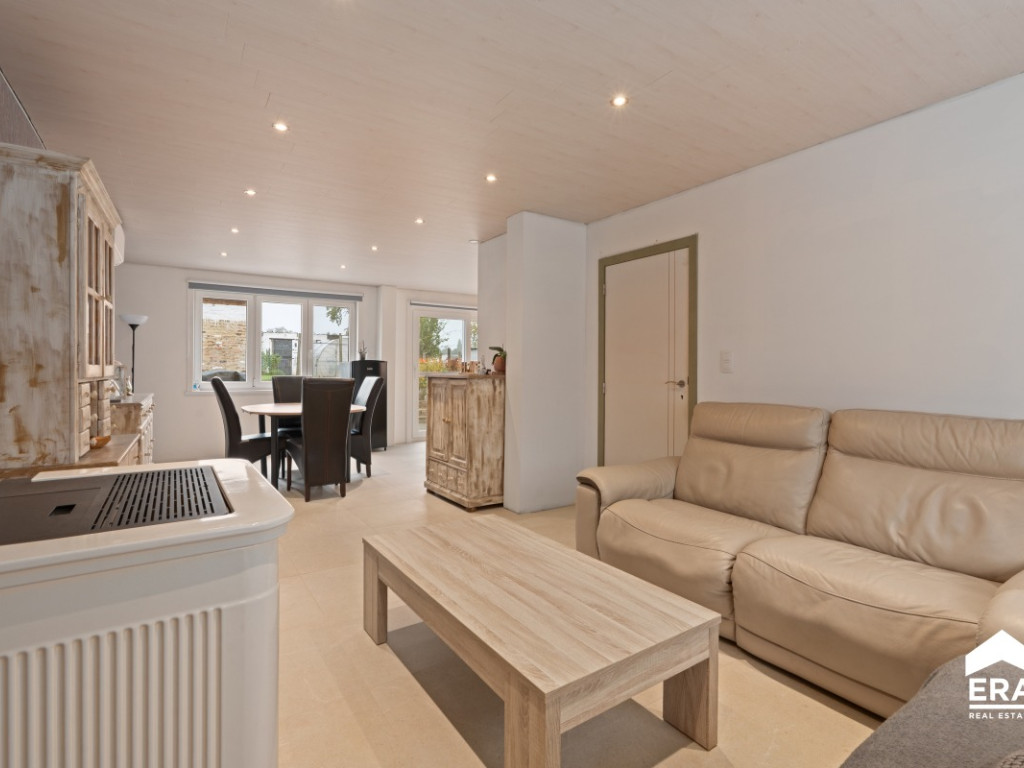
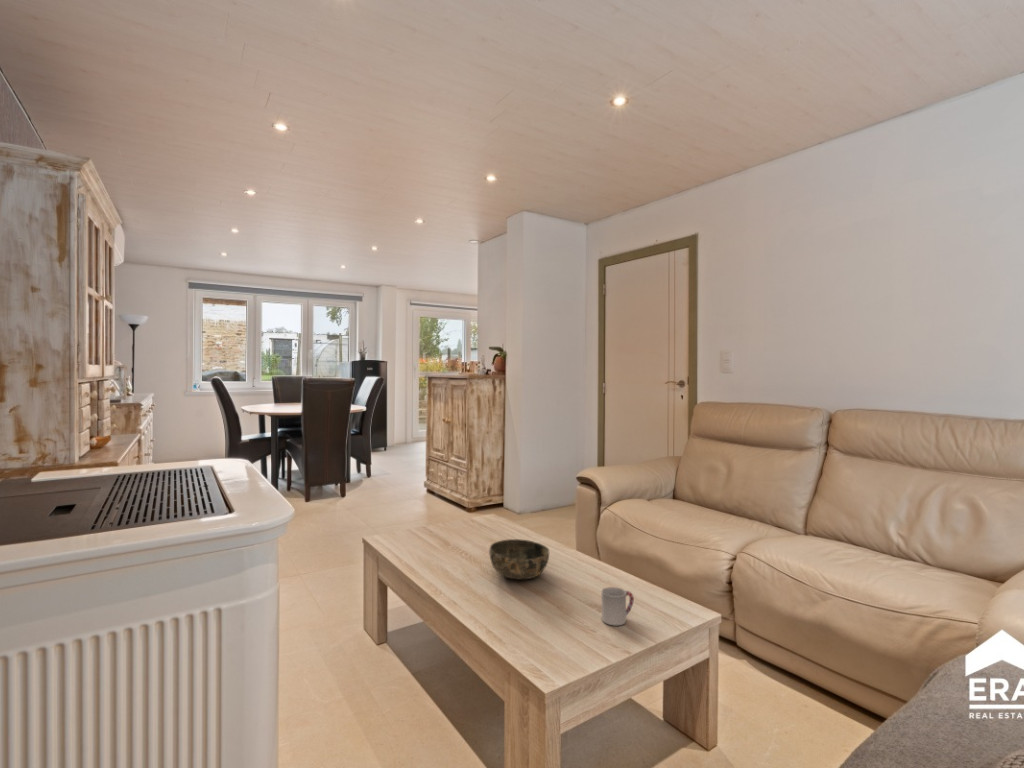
+ bowl (519, 560)
+ cup (618, 605)
